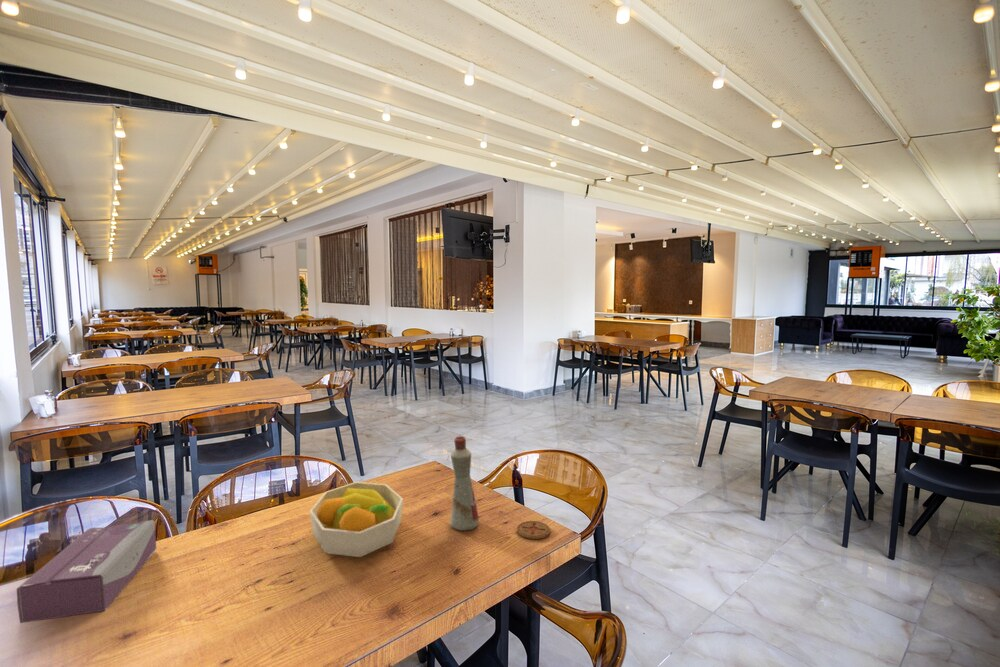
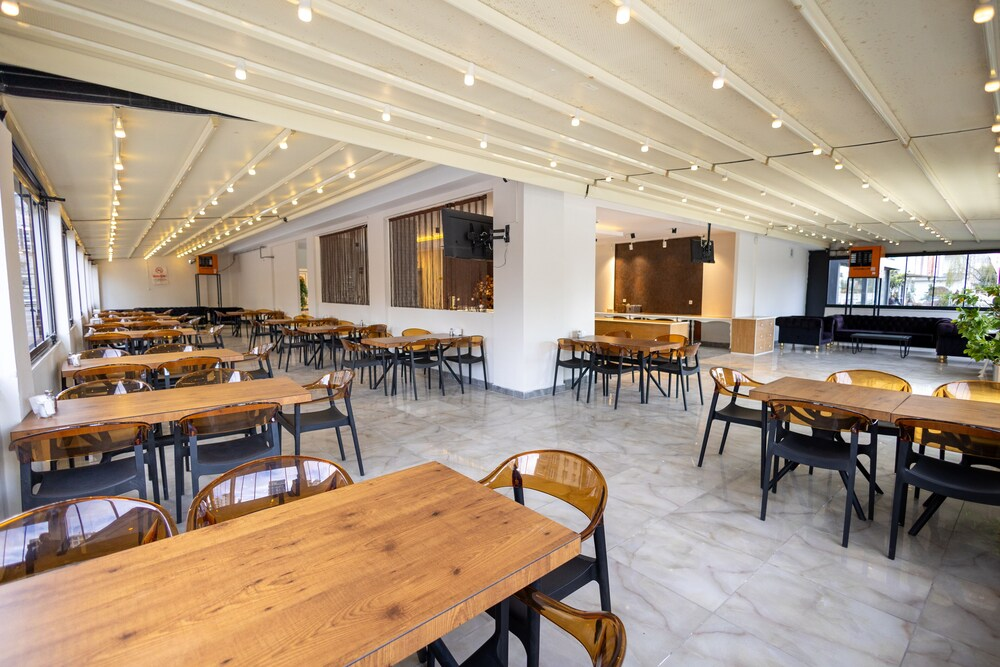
- coaster (533, 529)
- tissue box (95, 565)
- bottle (464, 480)
- fruit bowl (357, 512)
